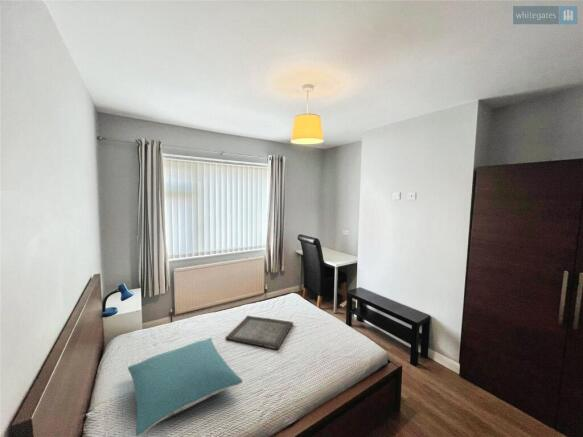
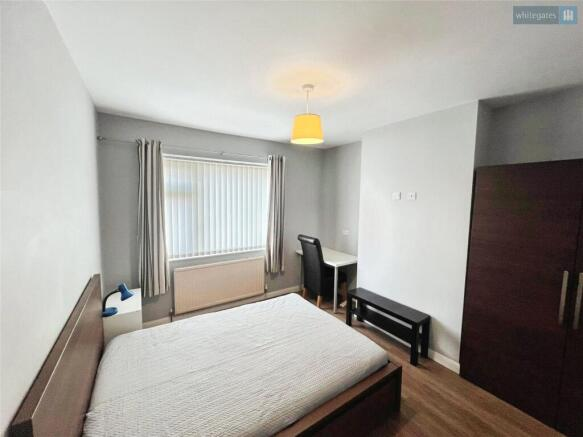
- pillow (183, 374)
- serving tray (261, 329)
